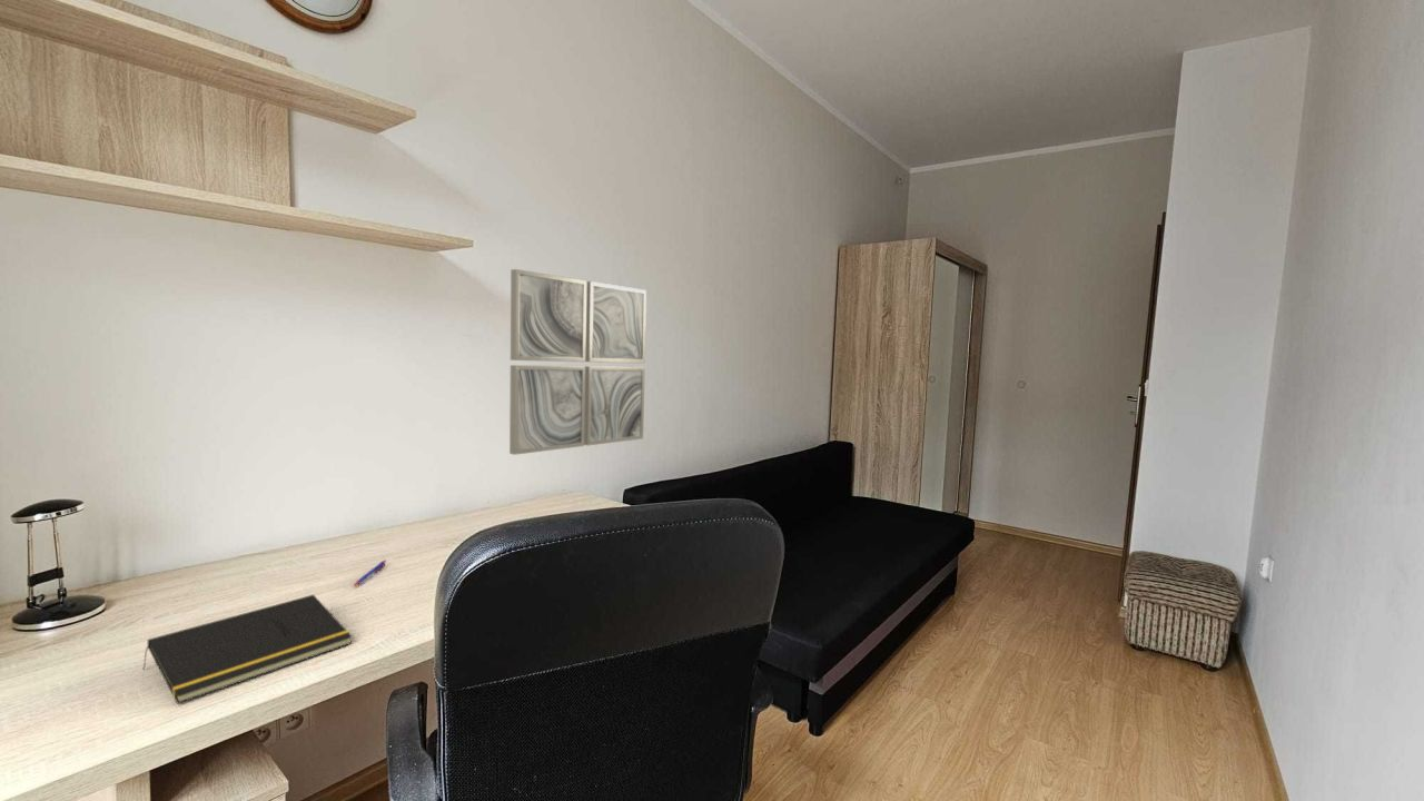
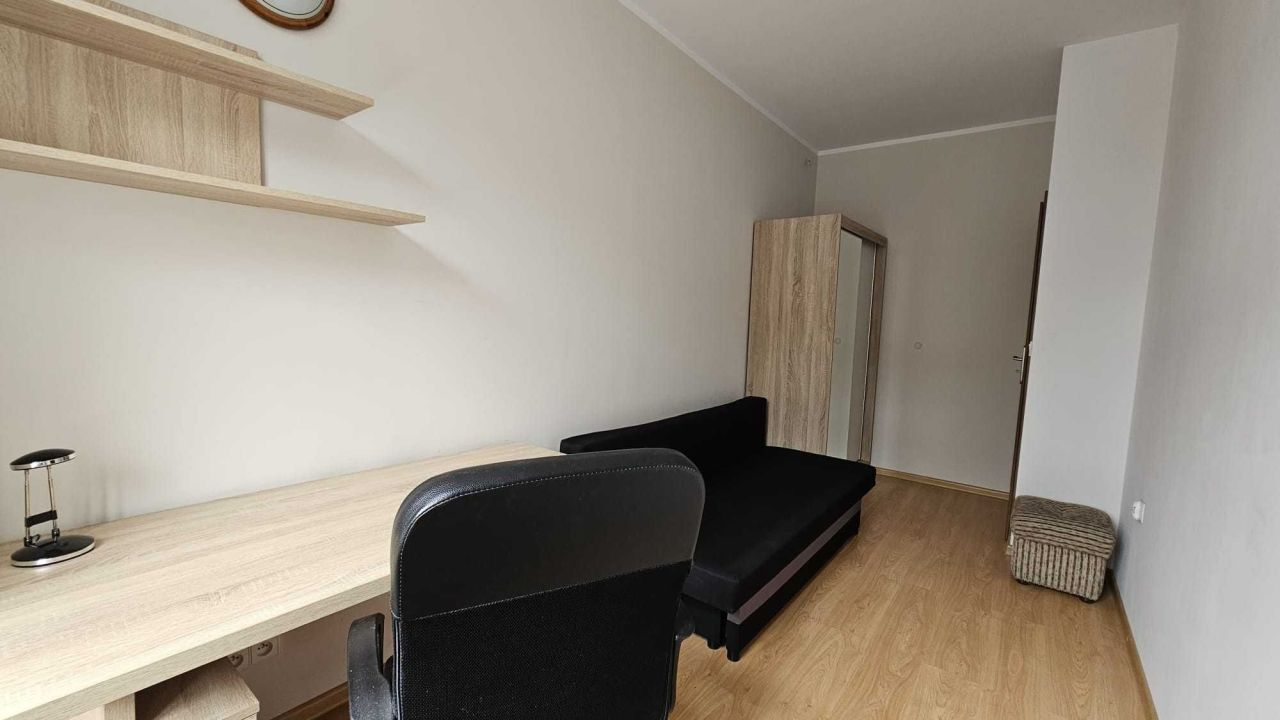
- notepad (255, 641)
- wall art (584, 366)
- pen (369, 573)
